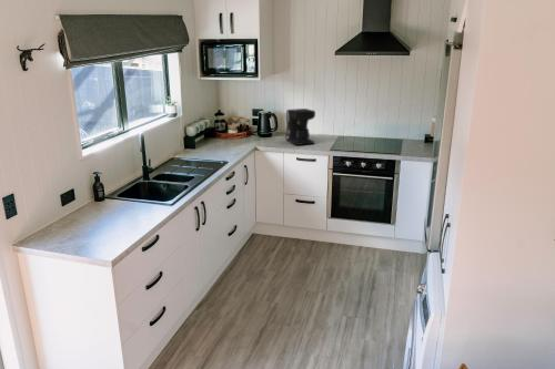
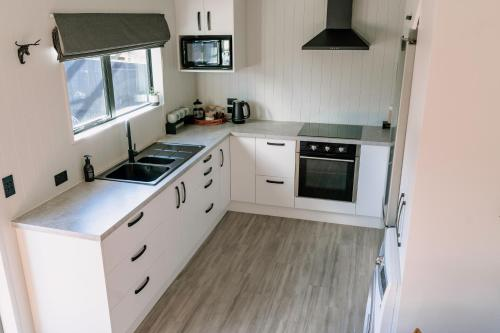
- coffee maker (300, 125)
